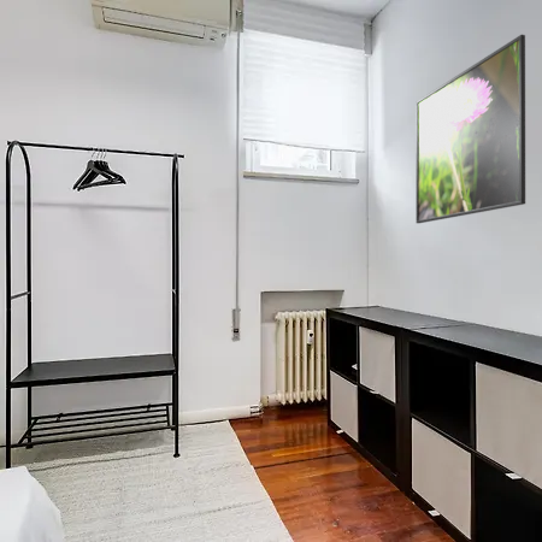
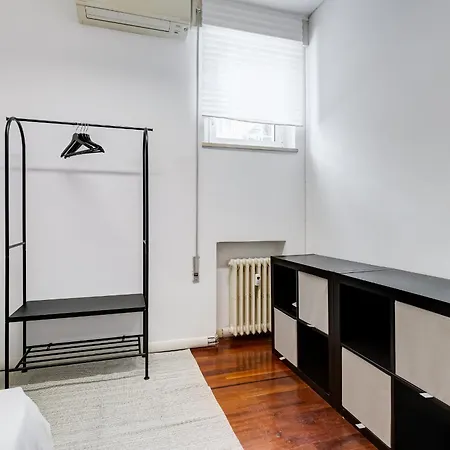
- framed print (461, 143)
